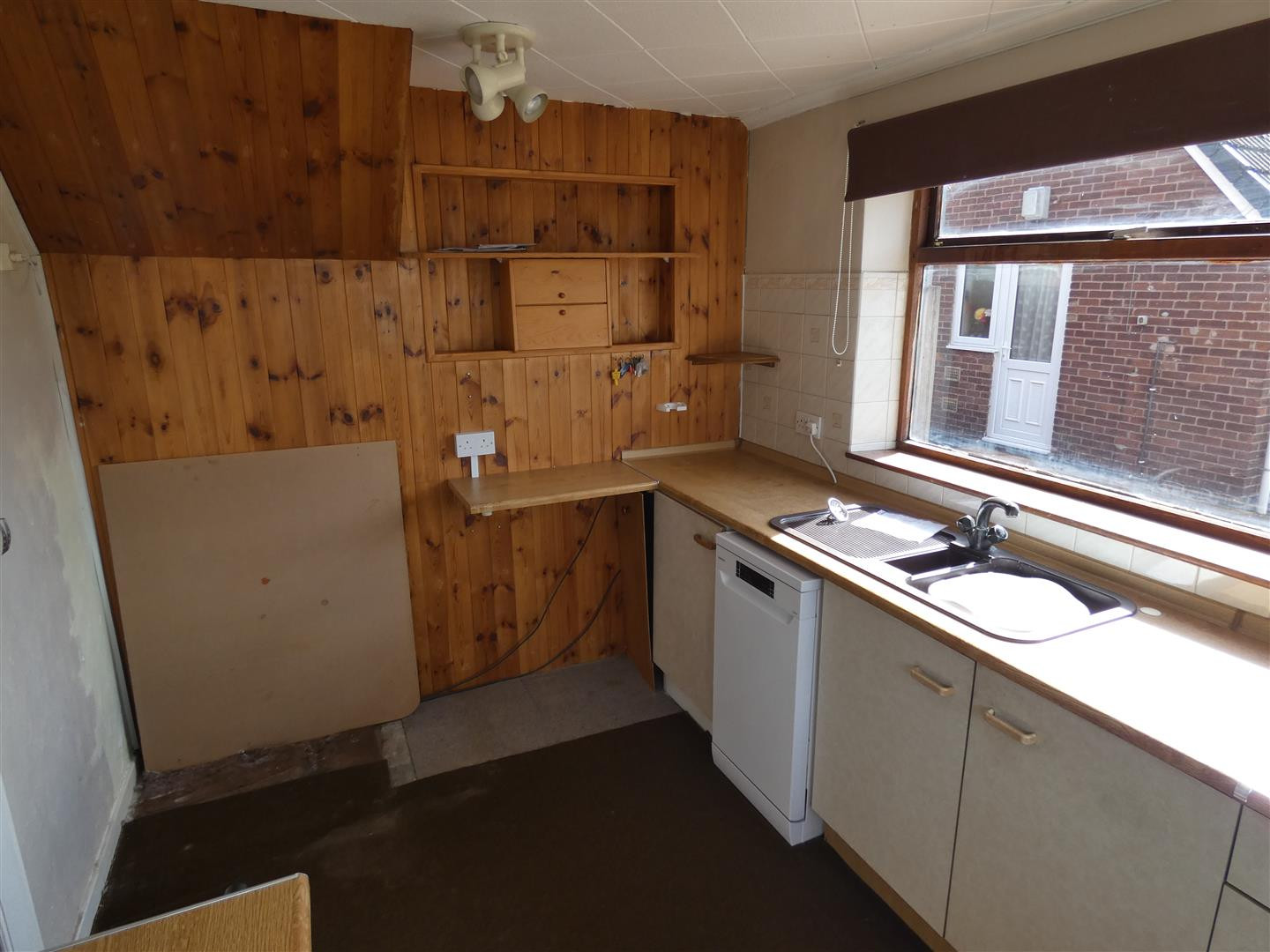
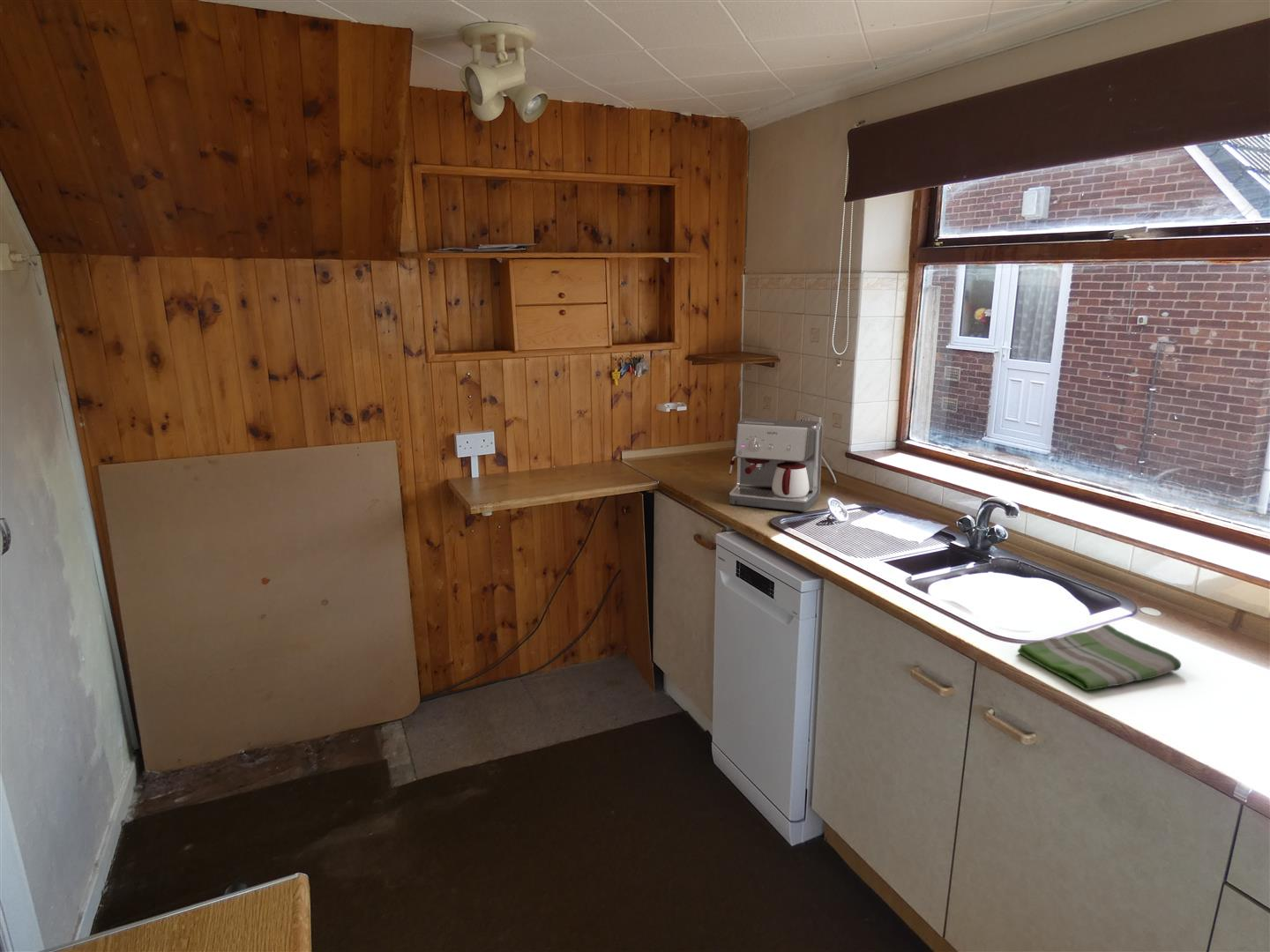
+ coffee maker (774, 462)
+ dish towel (1097, 655)
